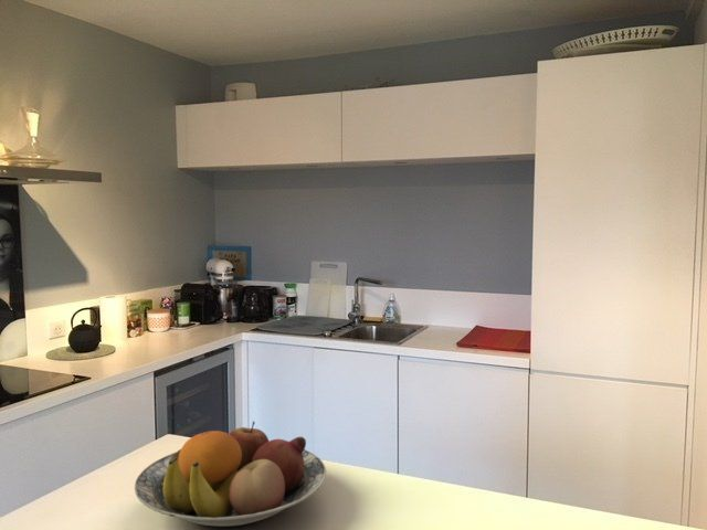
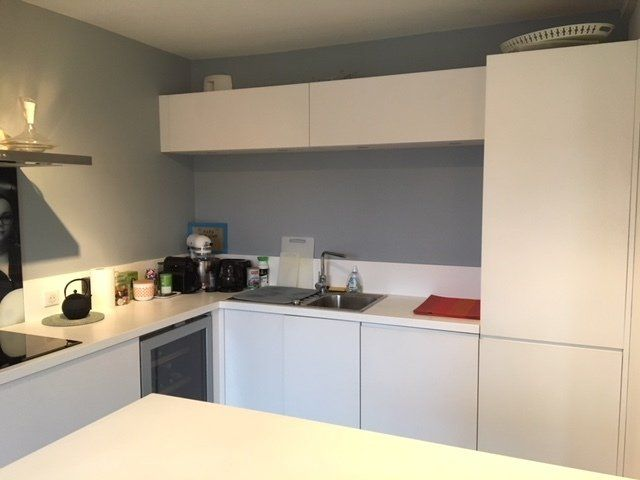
- fruit bowl (233, 466)
